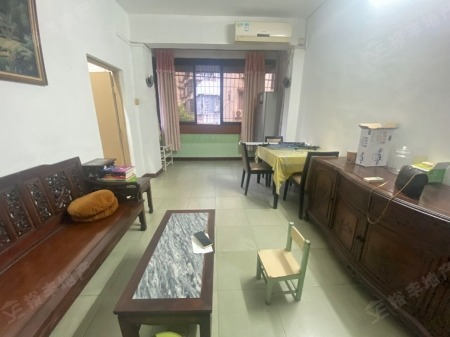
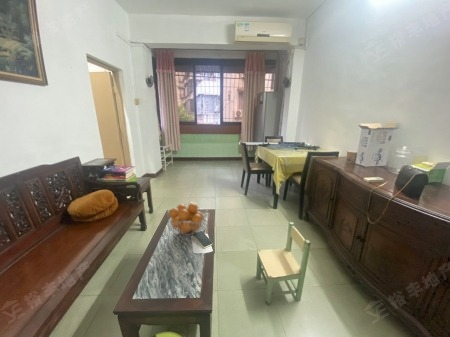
+ fruit basket (187, 218)
